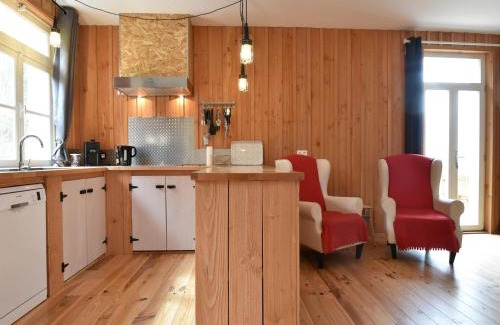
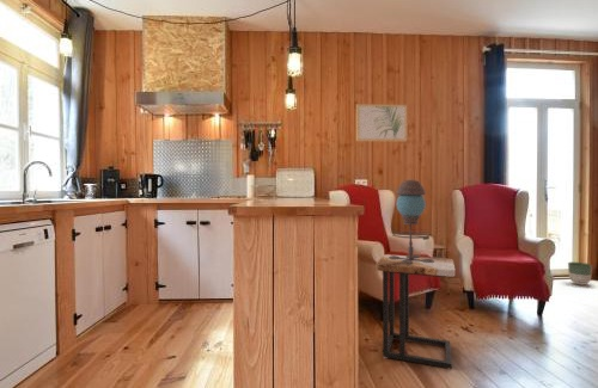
+ table lamp (410, 218)
+ wall art (382, 122)
+ side table (408, 306)
+ planter (579, 273)
